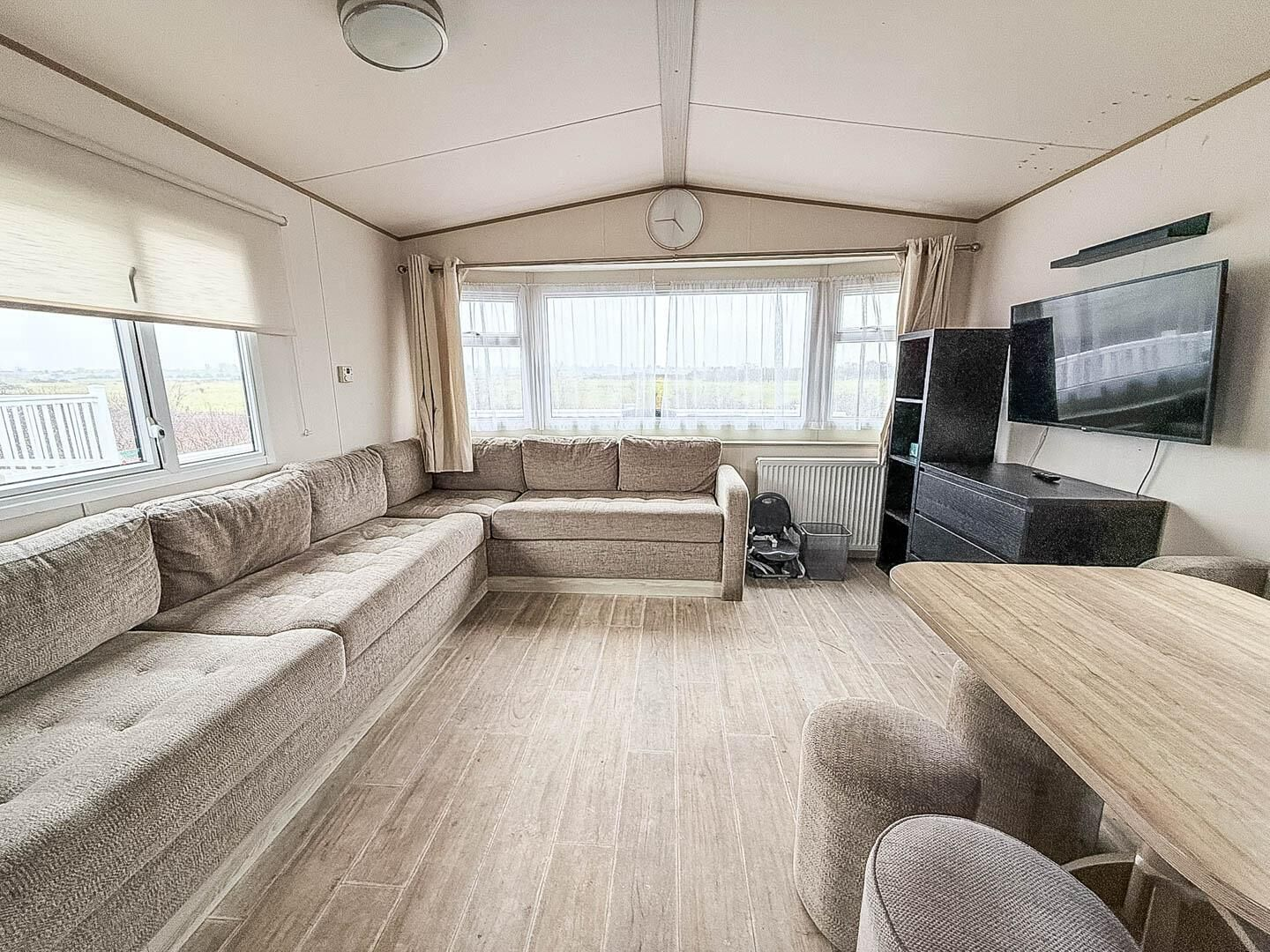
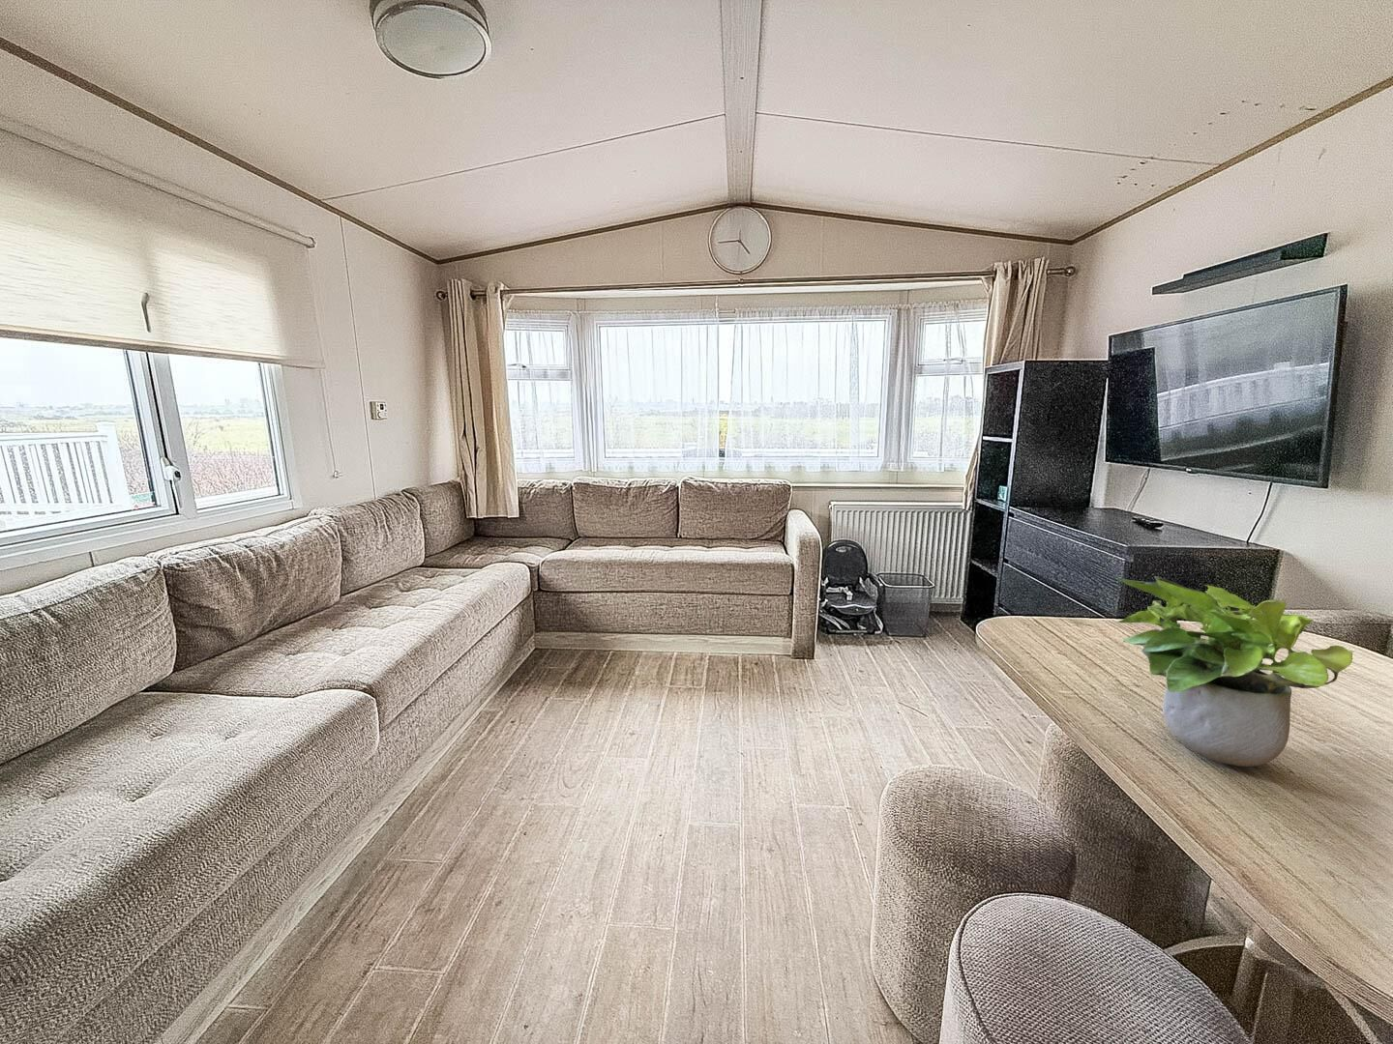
+ potted plant (1211, 662)
